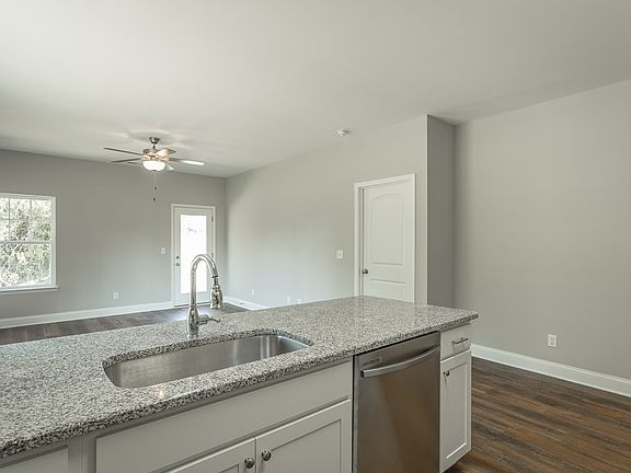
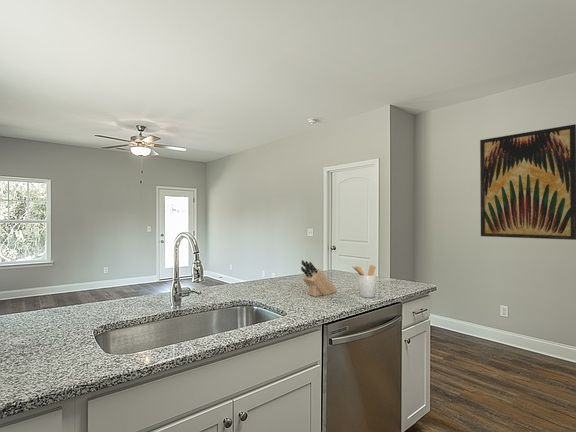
+ knife block (318, 276)
+ utensil holder (363, 280)
+ wall art (524, 185)
